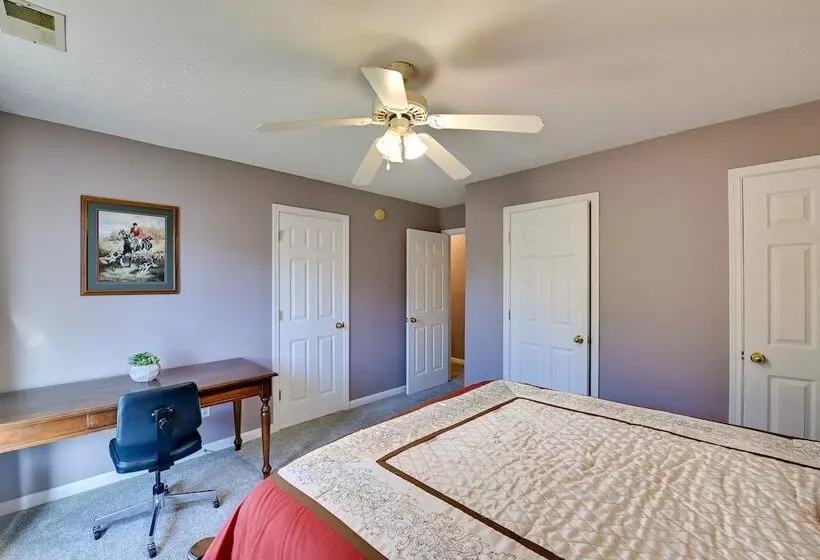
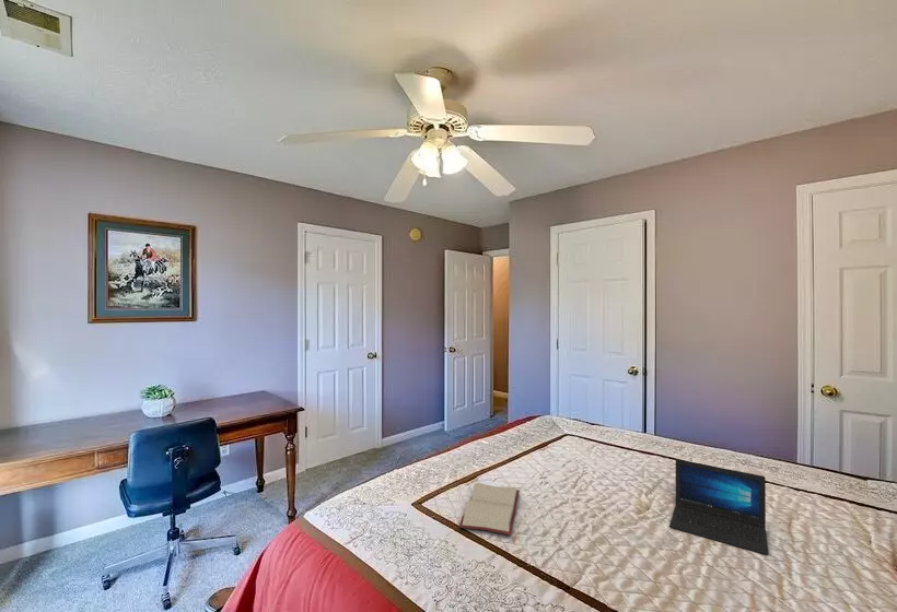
+ laptop (717, 502)
+ hardback book (491, 503)
